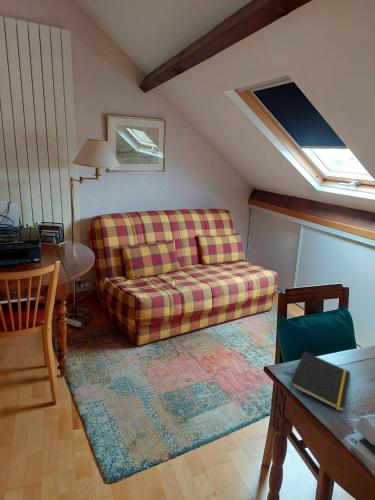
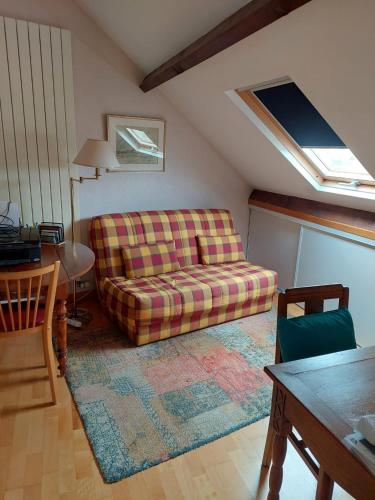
- notepad (321, 378)
